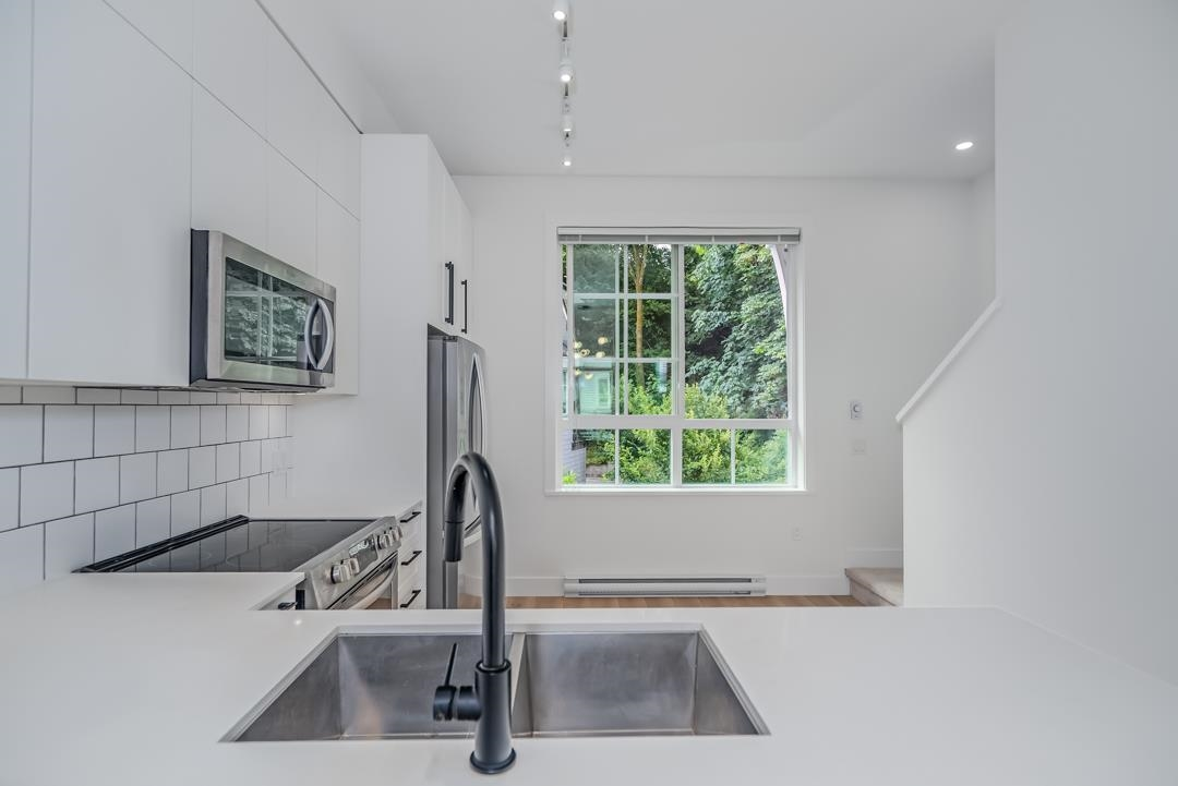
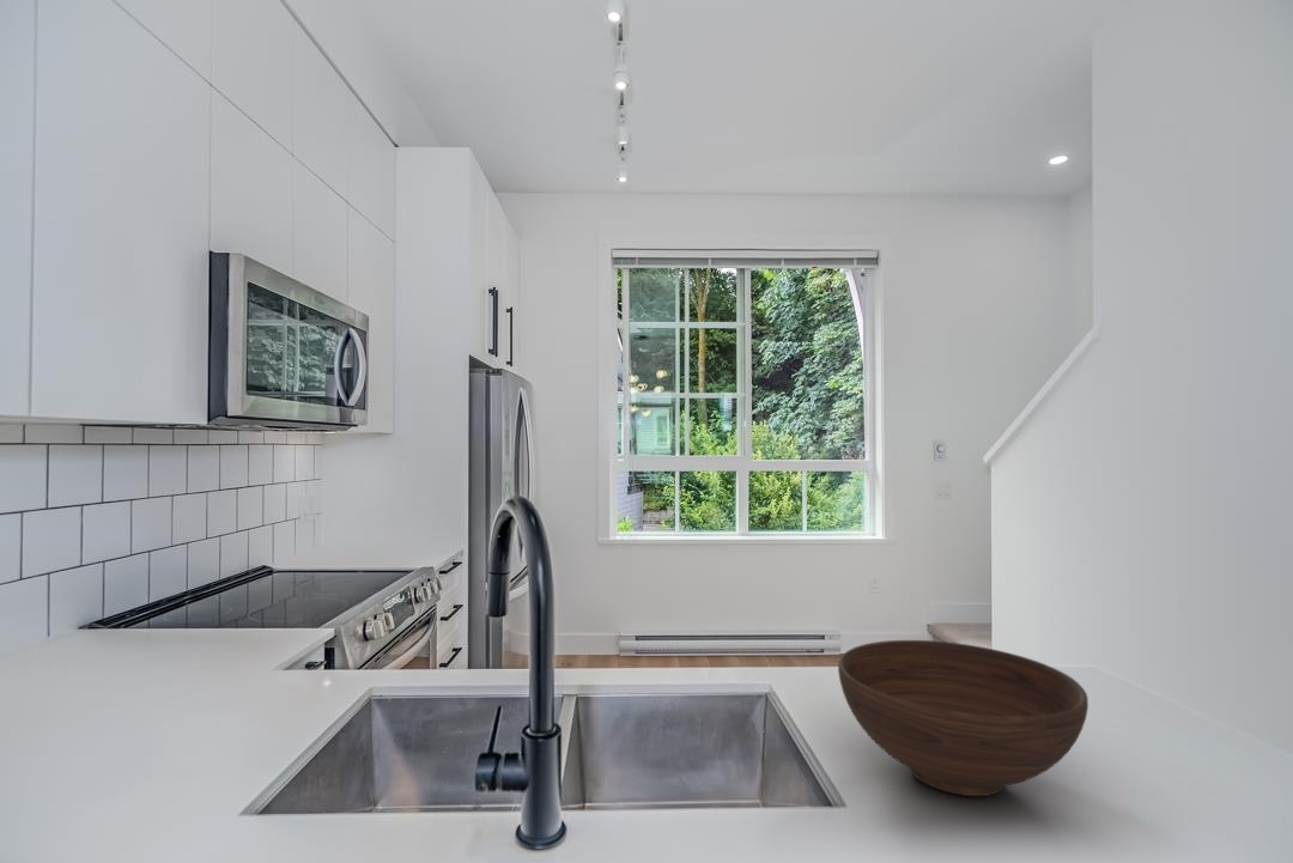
+ bowl (954, 724)
